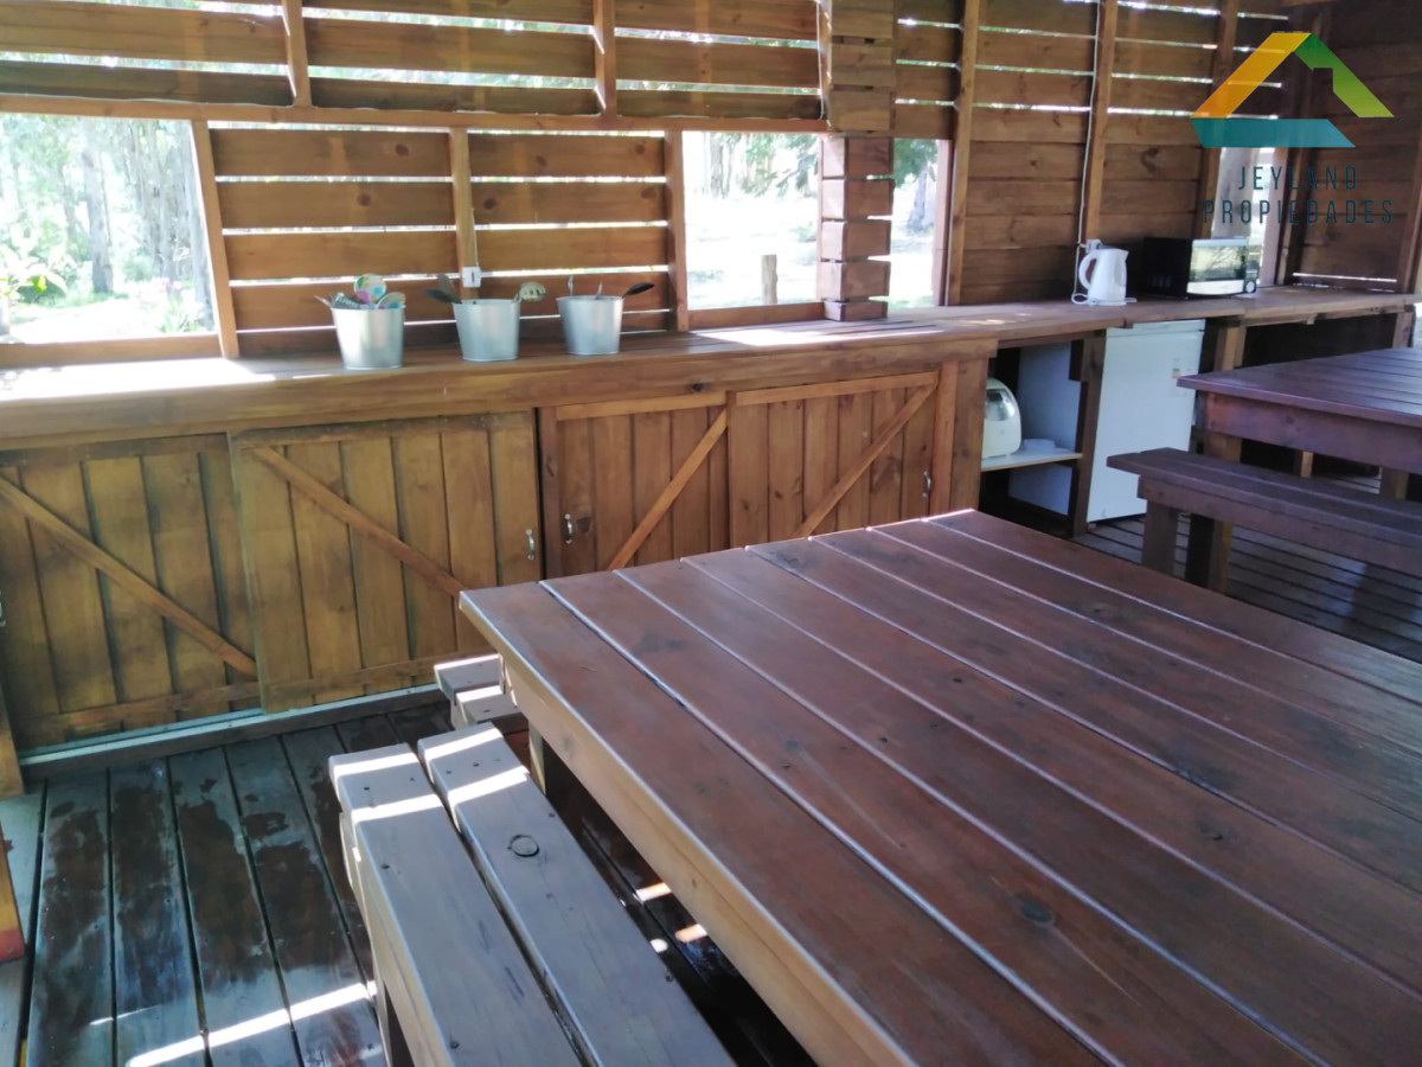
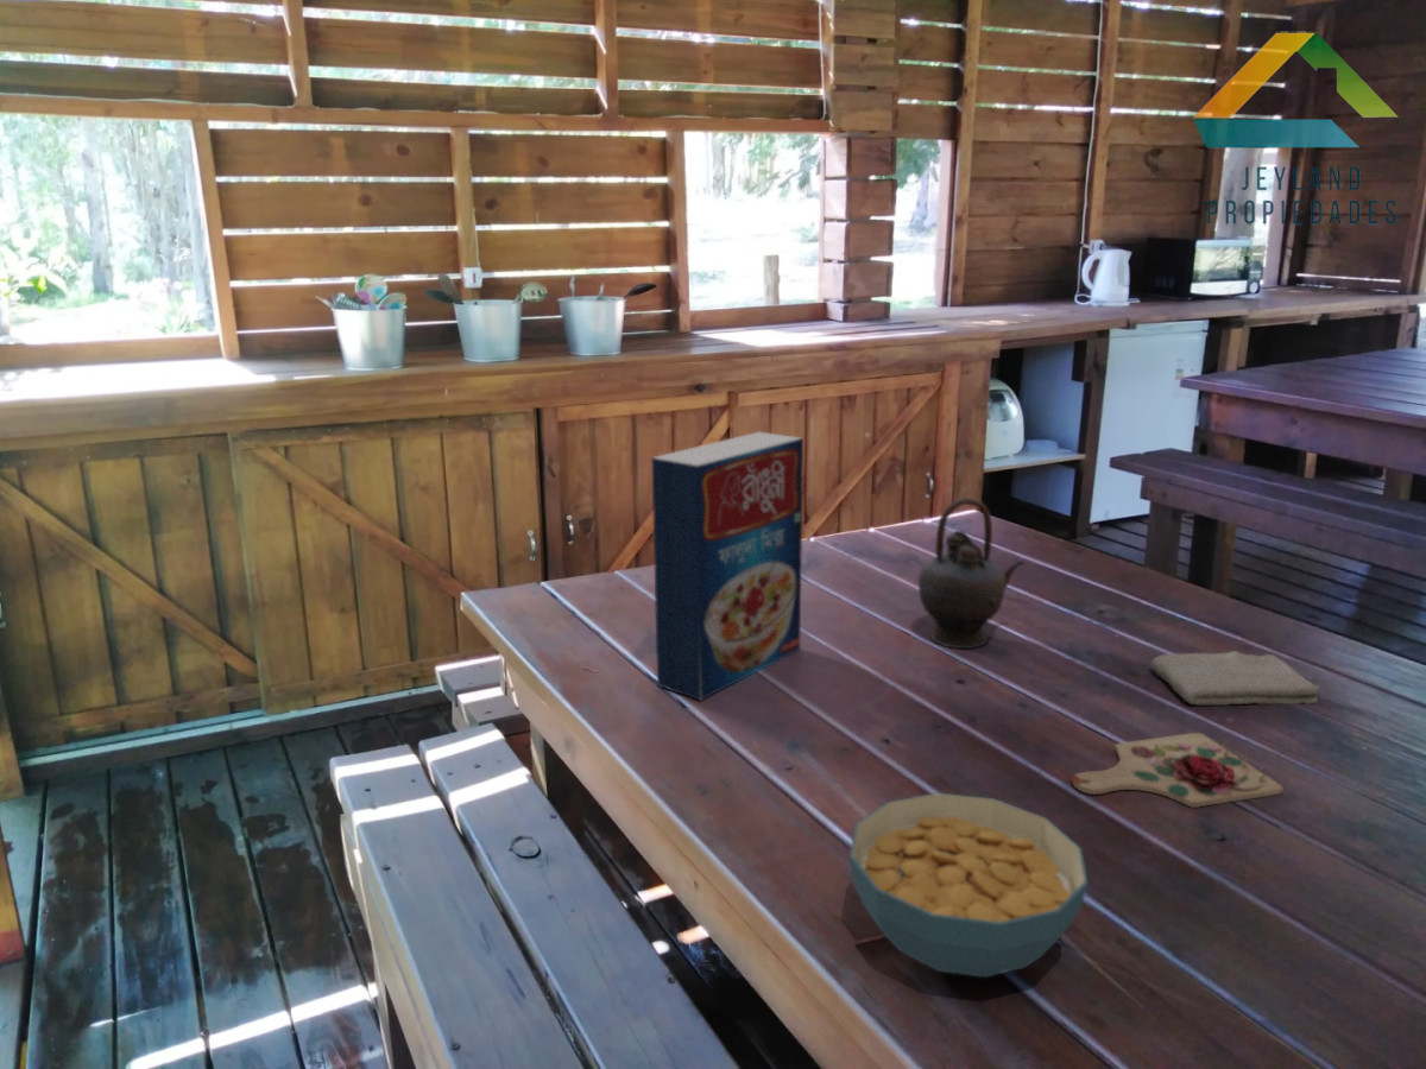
+ cereal bowl (963, 900)
+ cereal box (731, 559)
+ cutting board (1160, 765)
+ teapot (972, 571)
+ washcloth (1233, 677)
